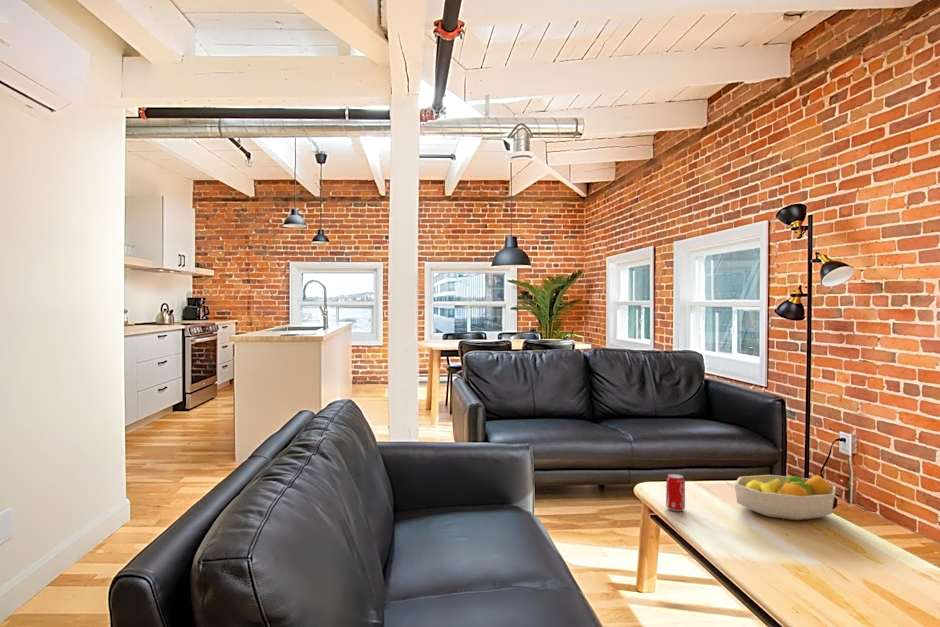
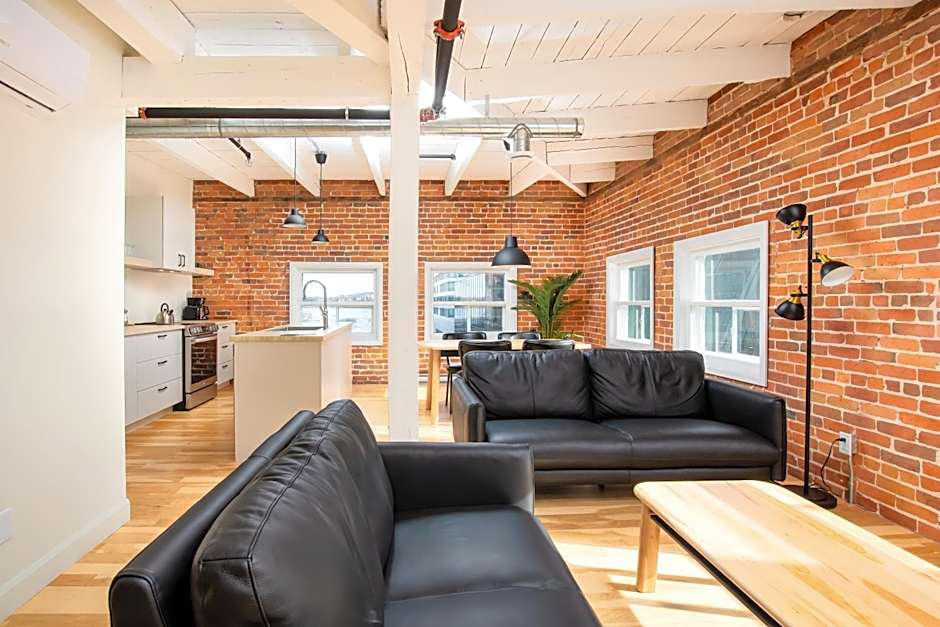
- beverage can (675, 492)
- fruit bowl (784, 492)
